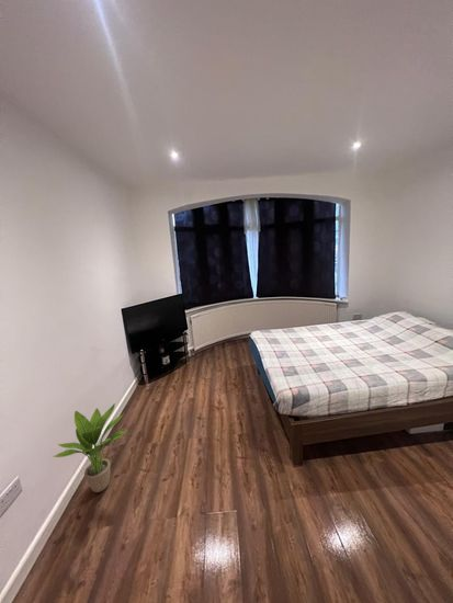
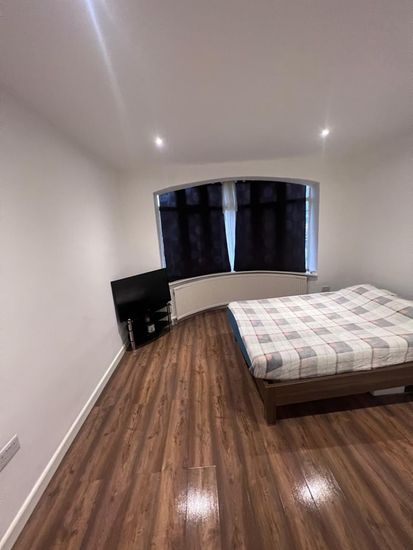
- potted plant (101, 446)
